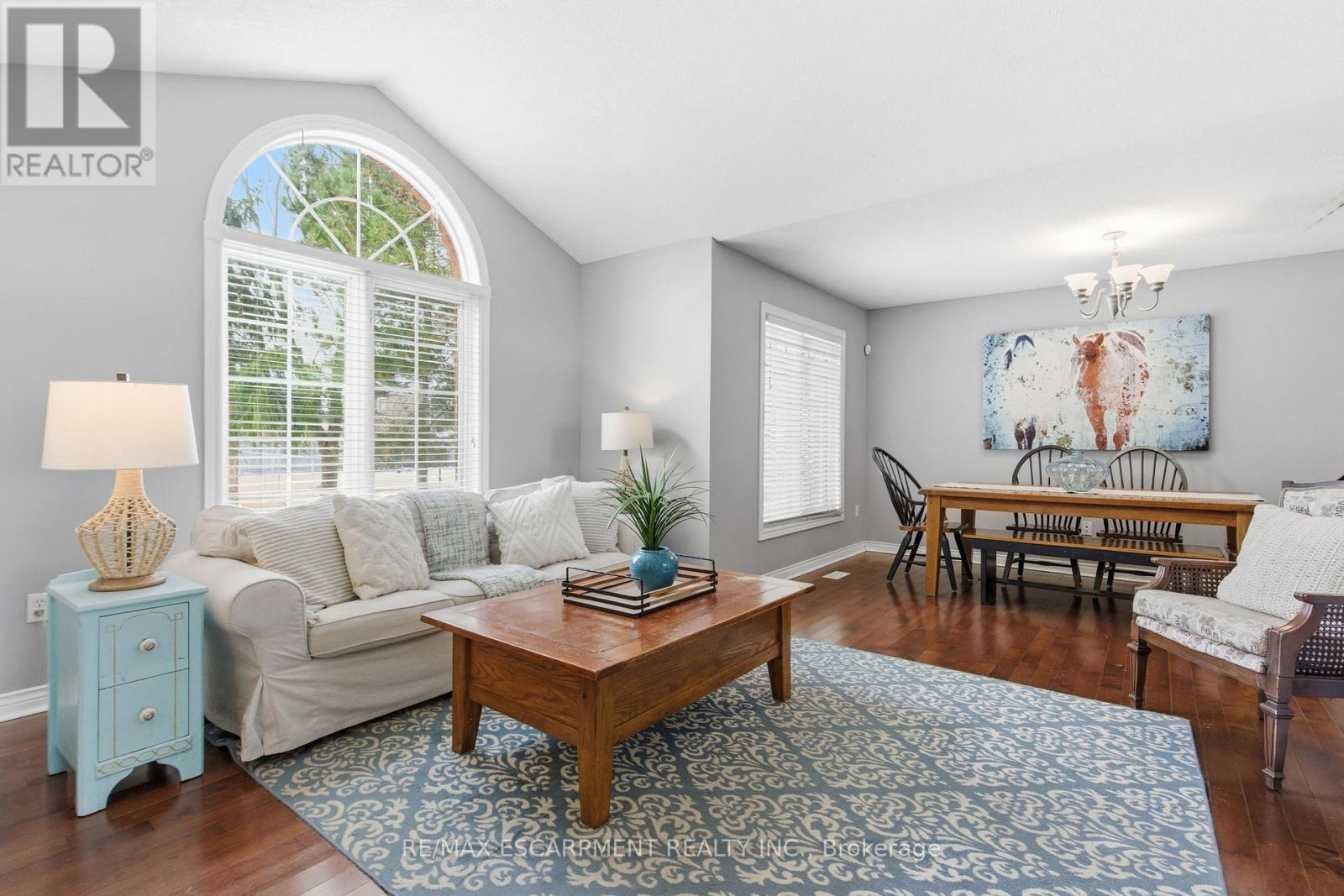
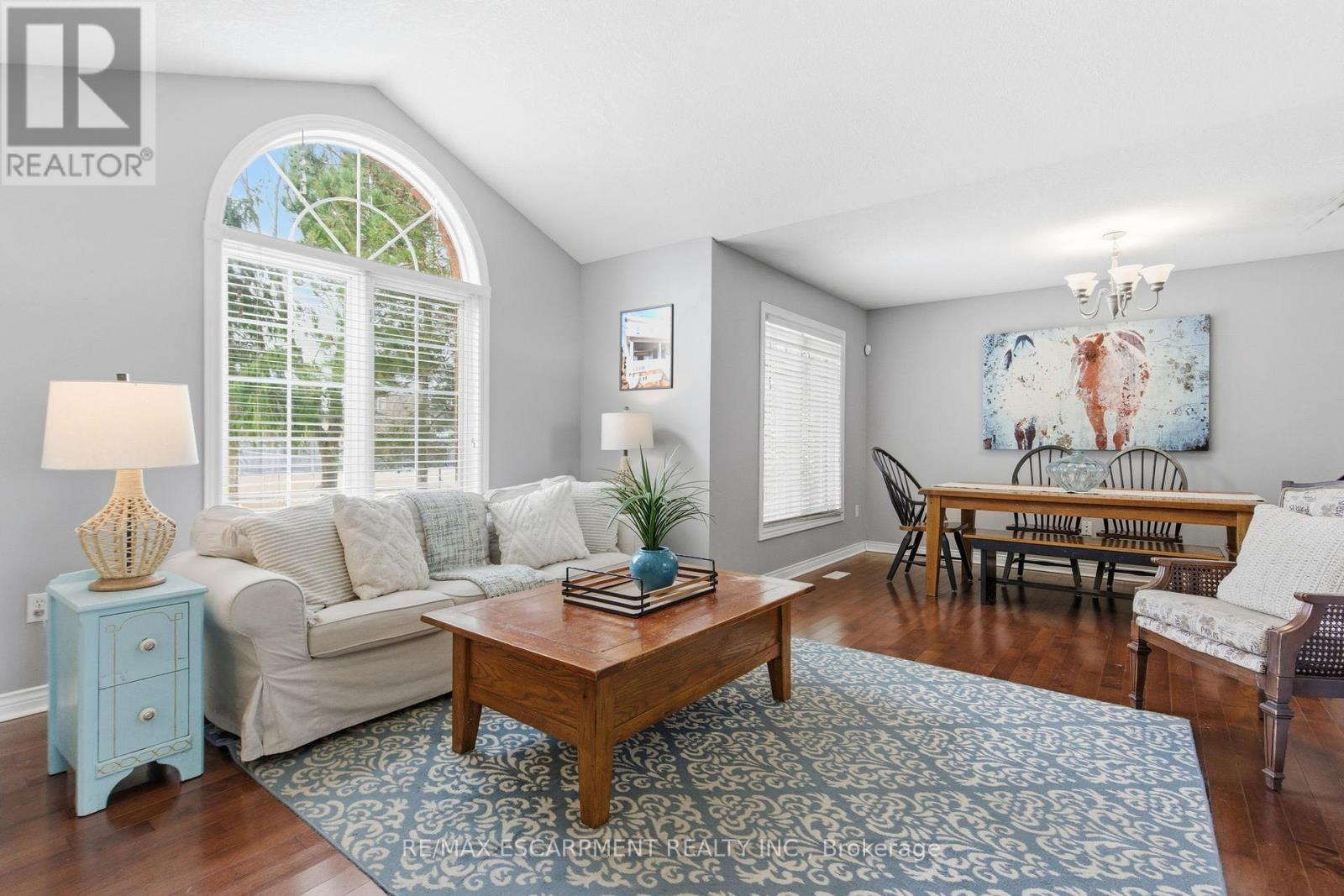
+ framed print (645, 348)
